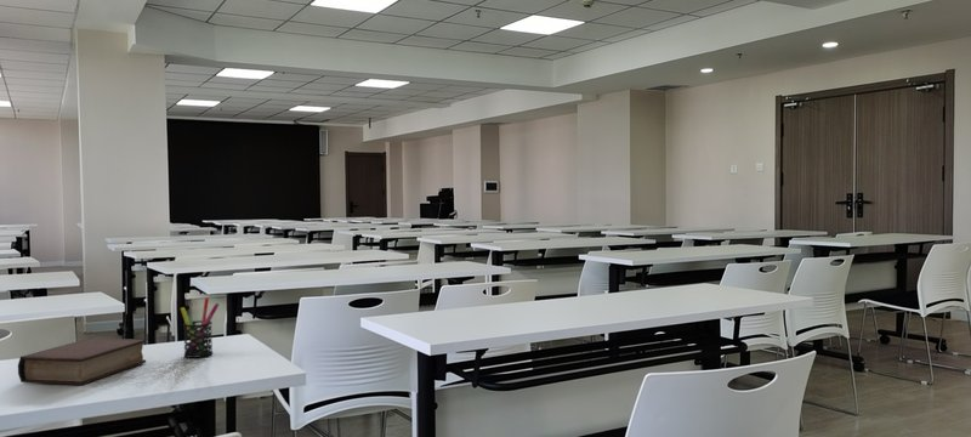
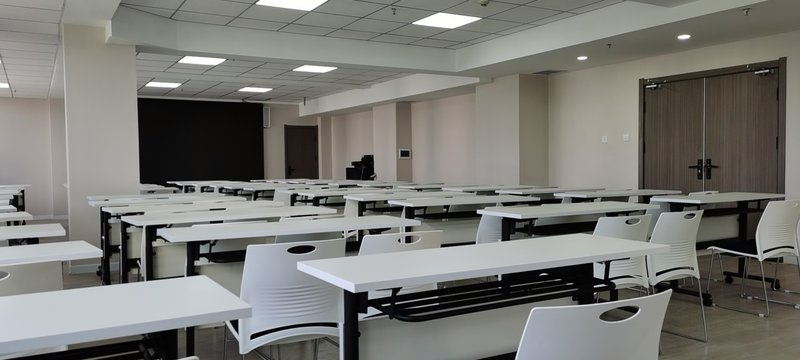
- book (85, 359)
- pen holder (195, 327)
